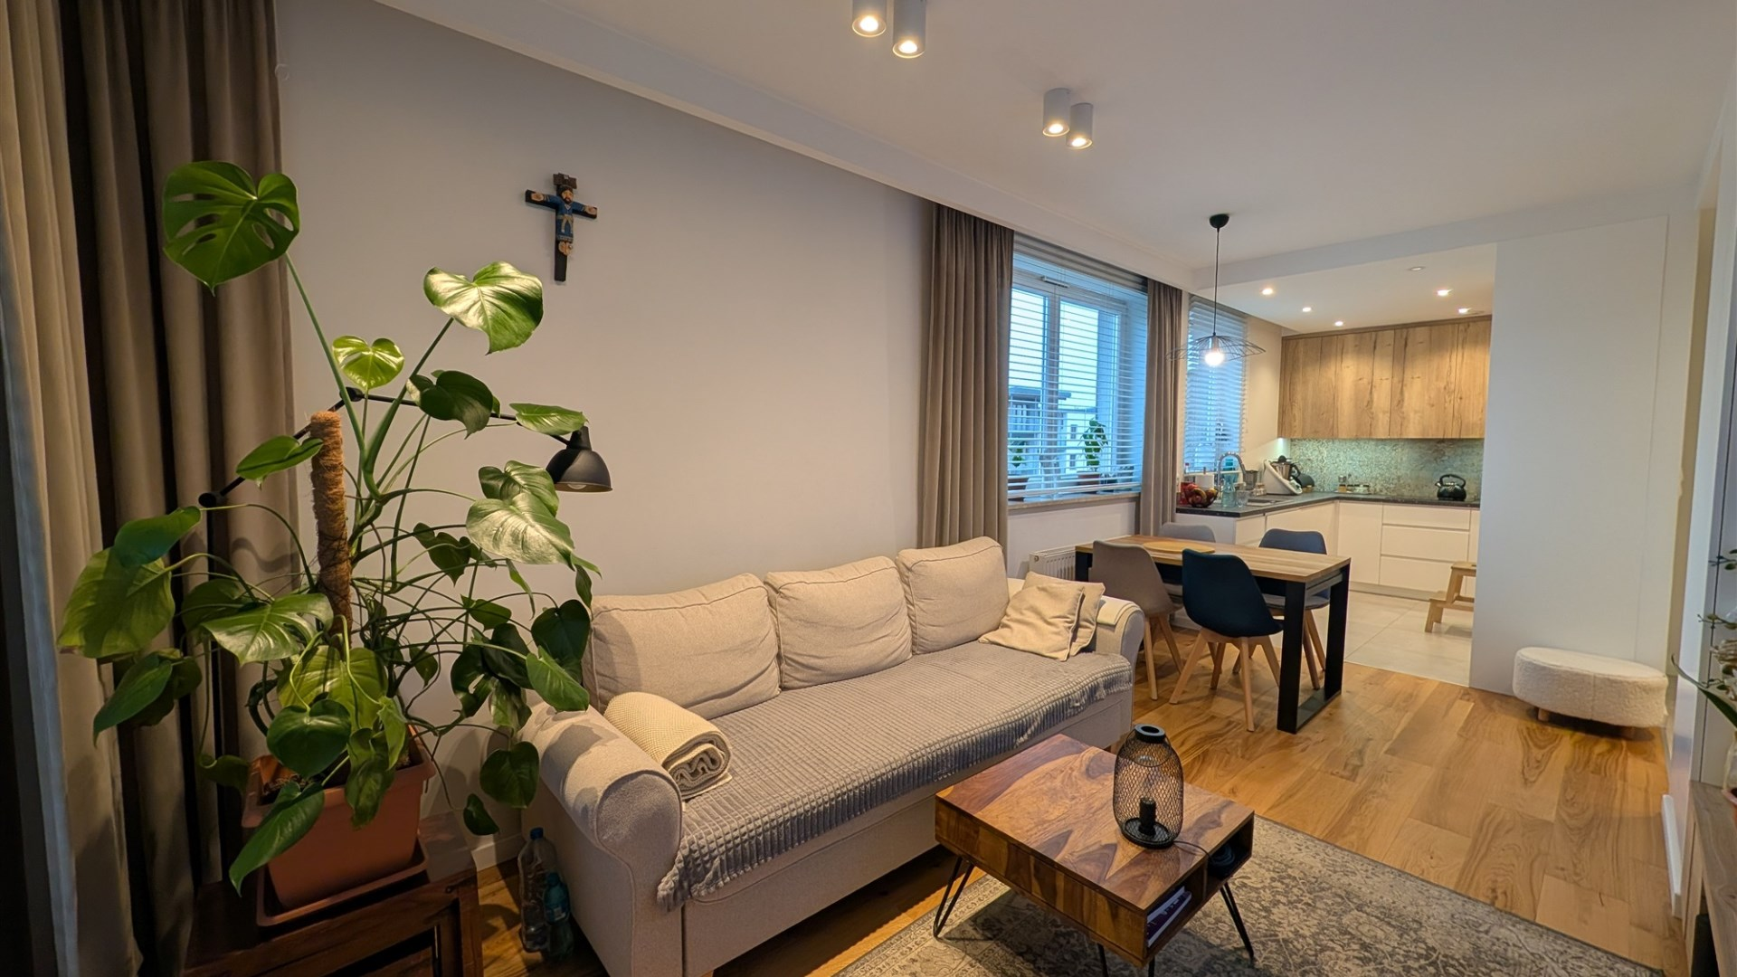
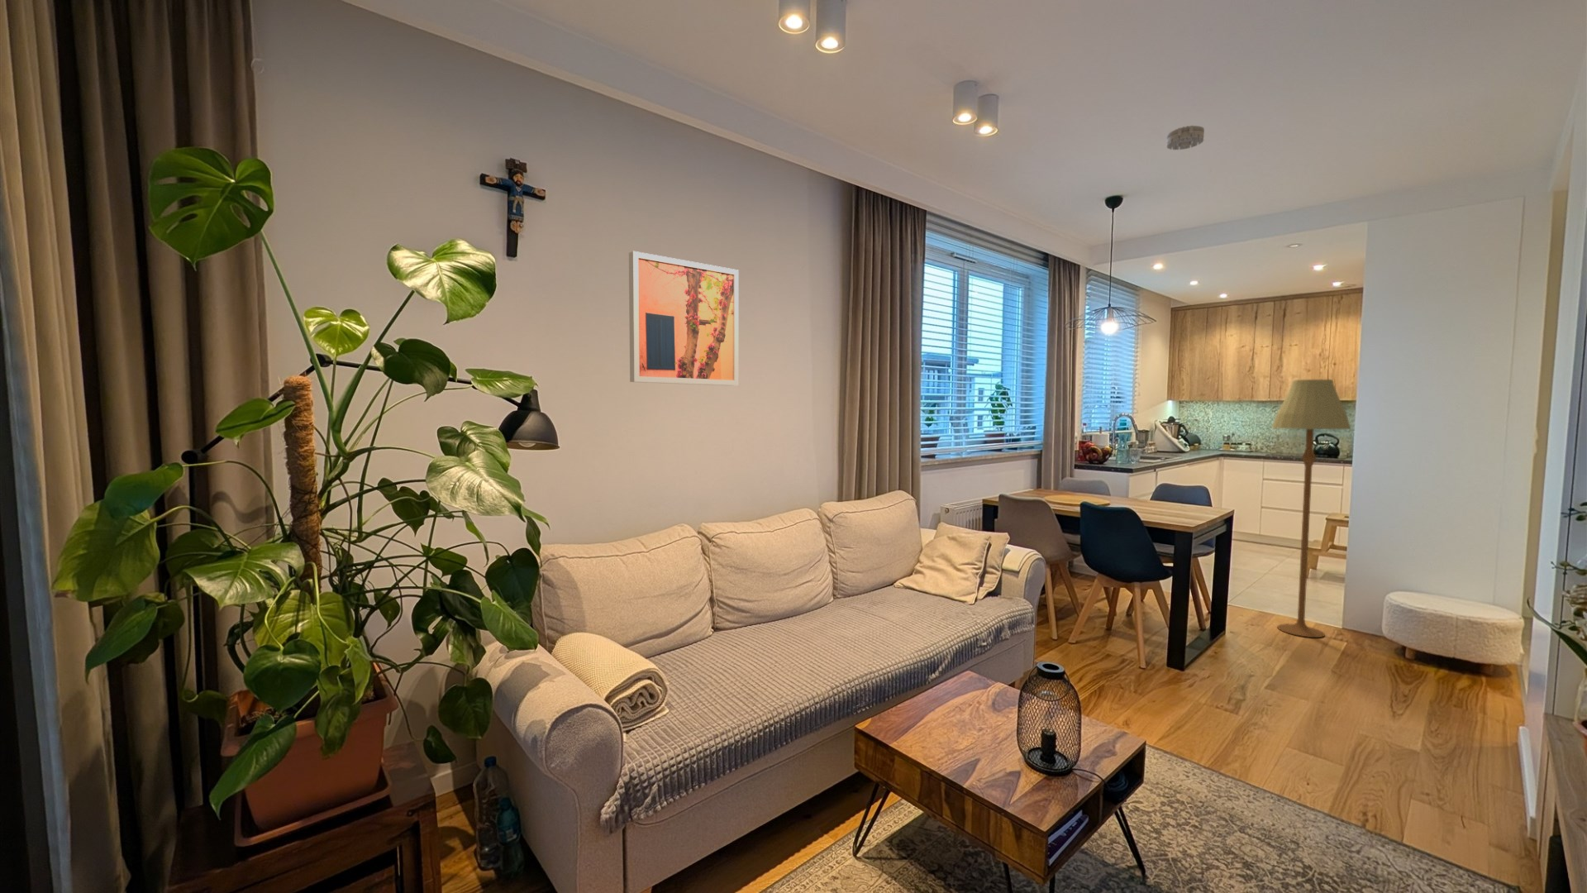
+ floor lamp (1306, 507)
+ wall art (687, 323)
+ smoke detector (1185, 137)
